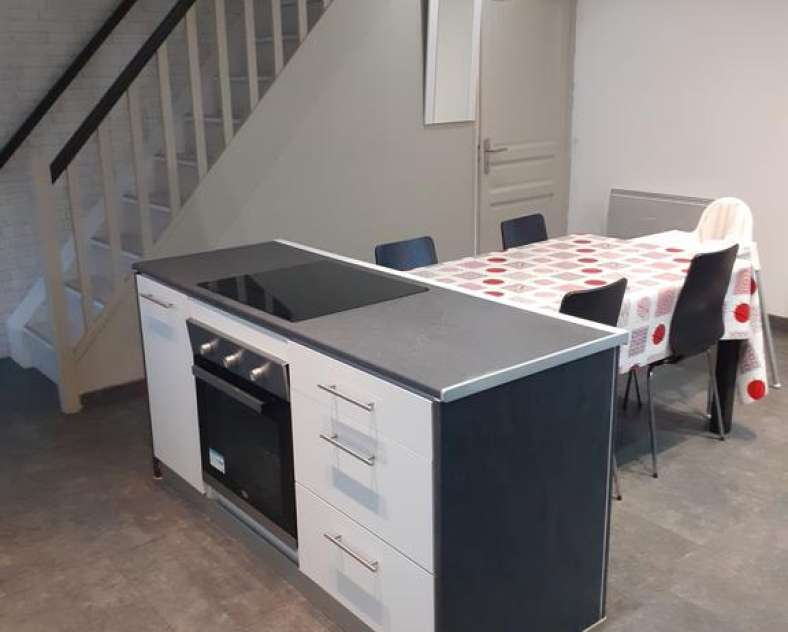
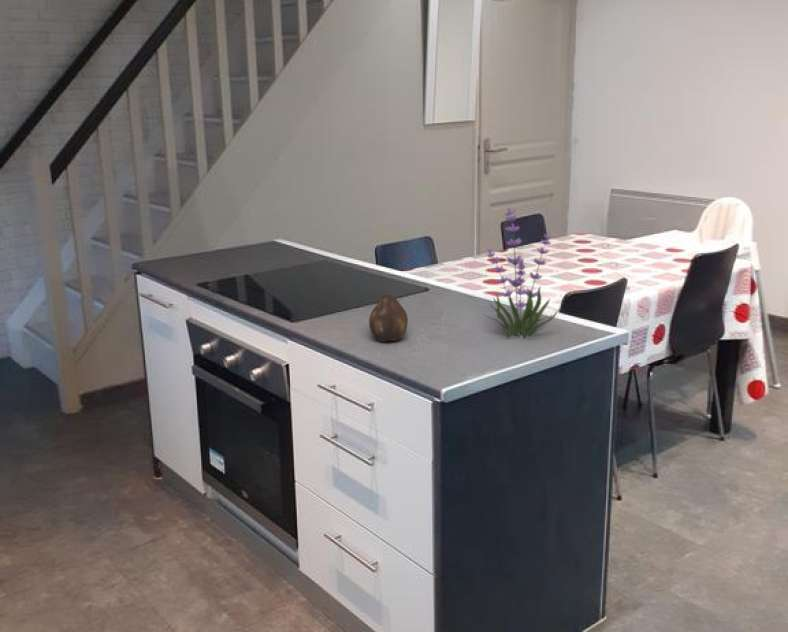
+ plant (520, 274)
+ fruit (388, 316)
